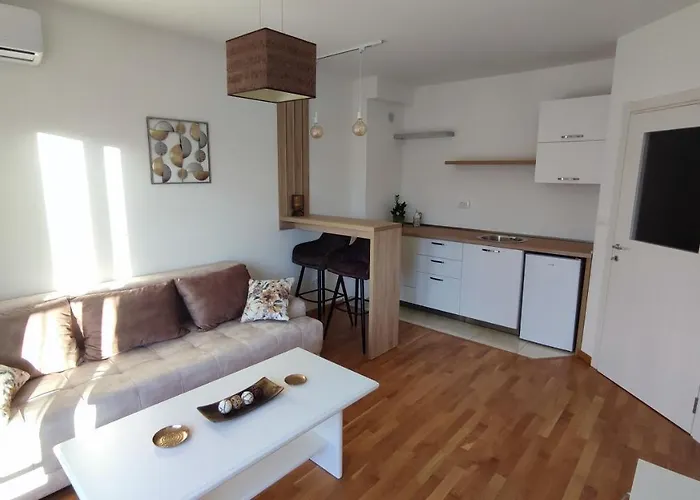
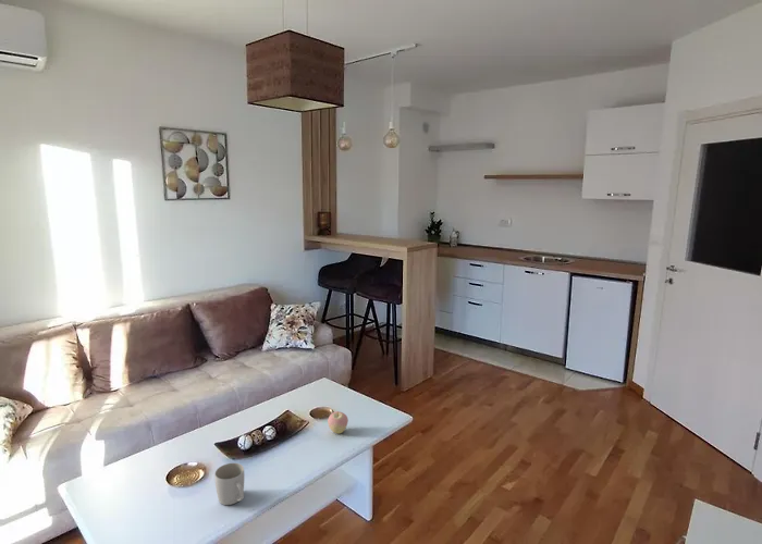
+ mug (232, 486)
+ apple (337, 421)
